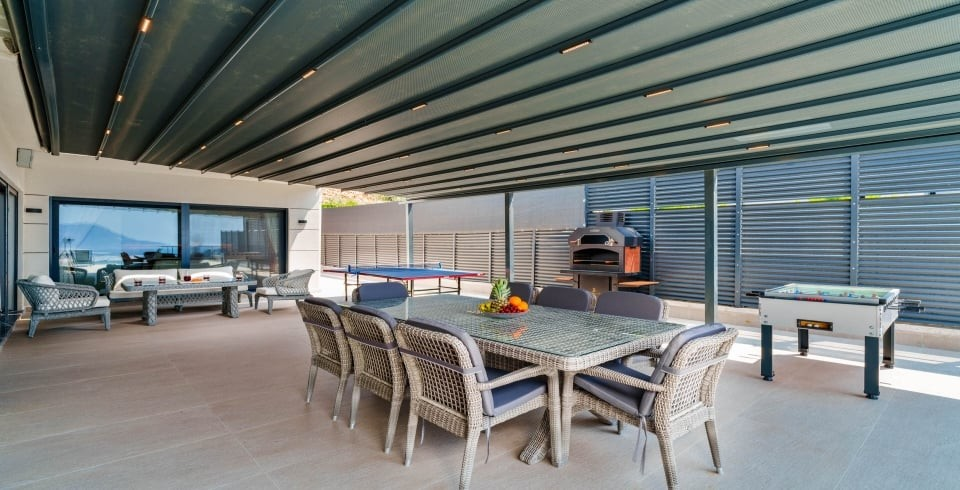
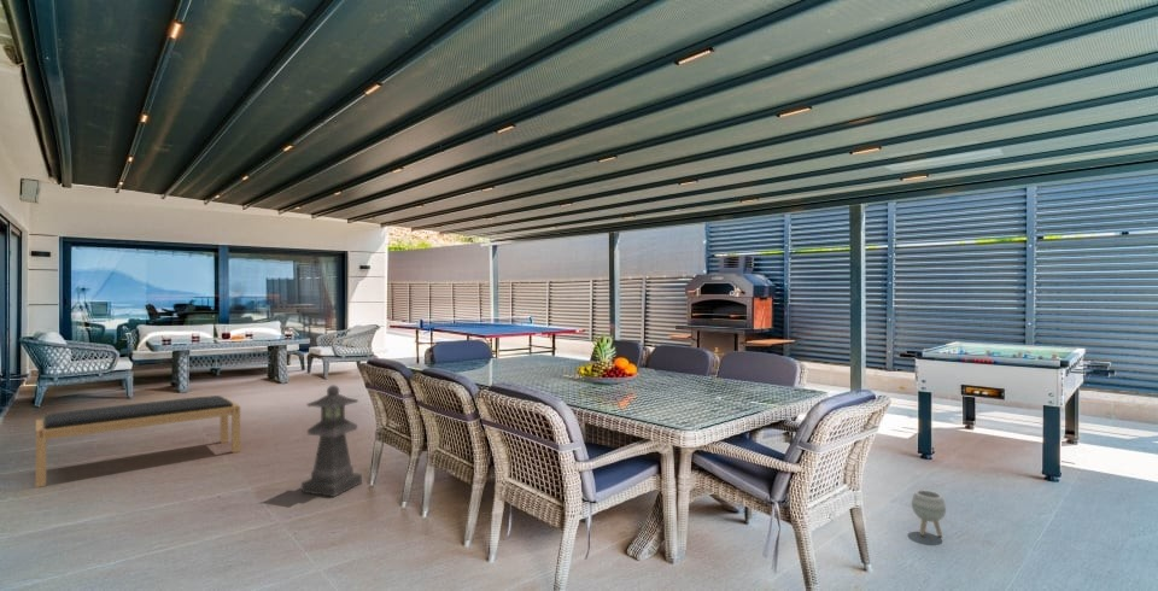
+ lantern (332, 435)
+ bench (144, 426)
+ planter (928, 514)
